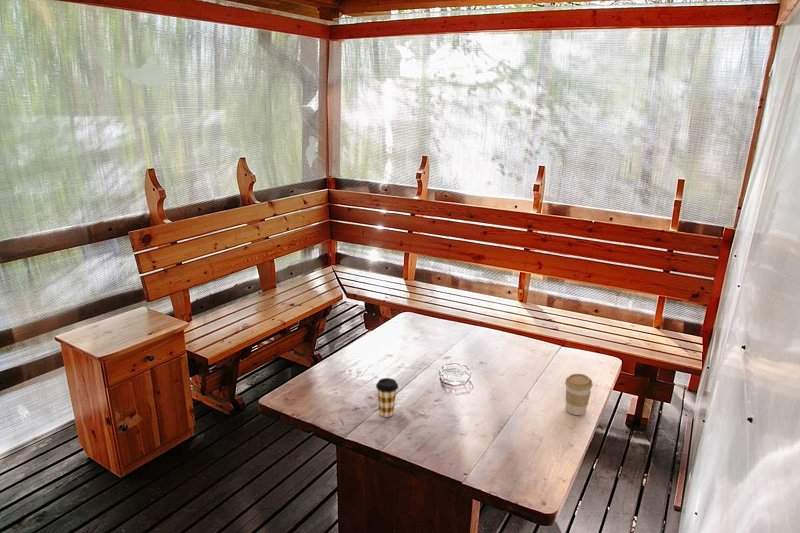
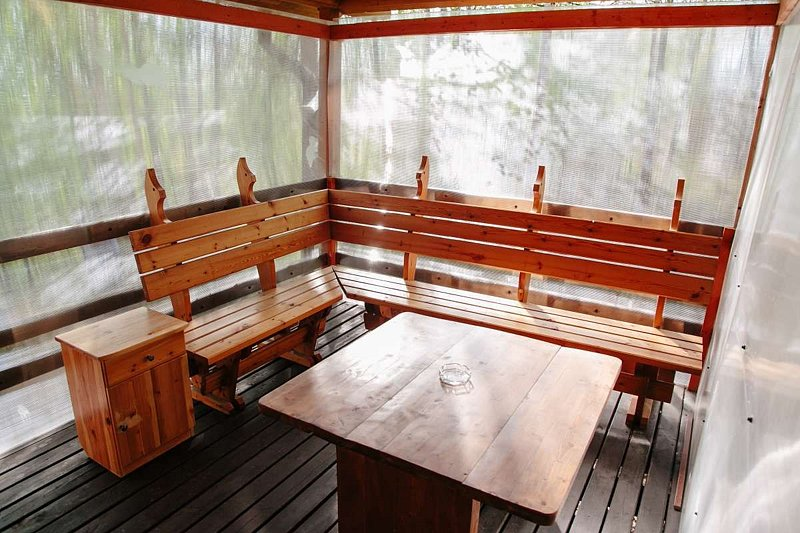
- coffee cup (577, 393)
- coffee cup (386, 397)
